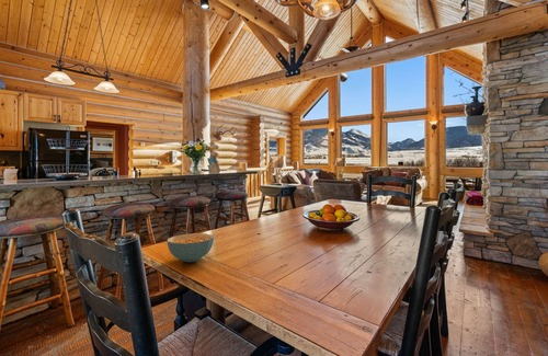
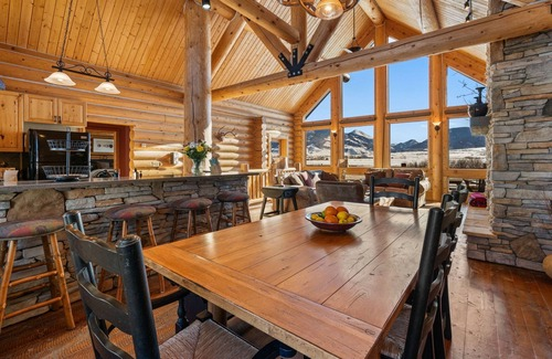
- cereal bowl (191, 249)
